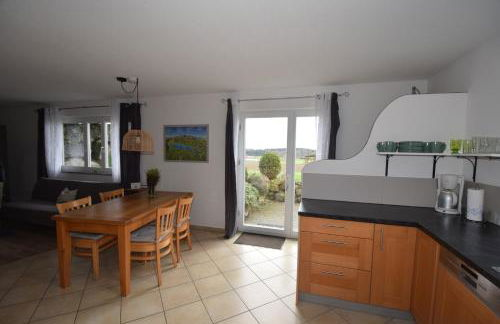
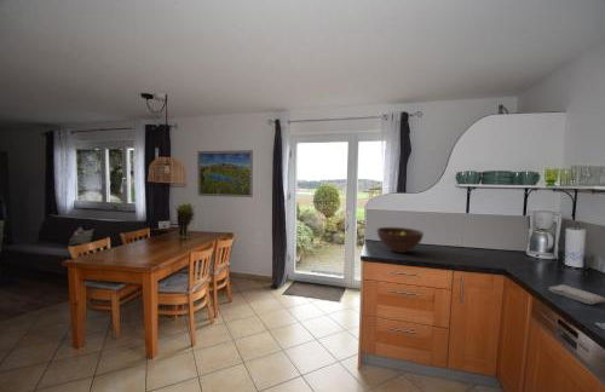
+ fruit bowl (398, 241)
+ washcloth (575, 293)
